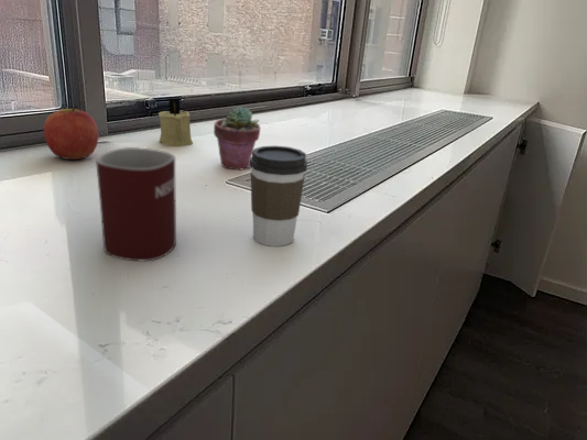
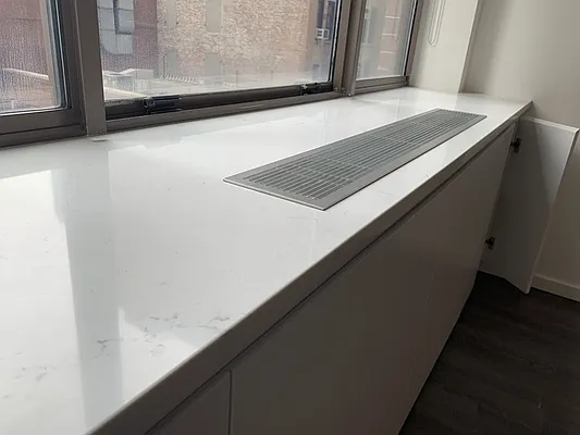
- apple (72, 131)
- potted succulent (237, 136)
- mug (145, 198)
- candle (176, 120)
- coffee cup (276, 196)
